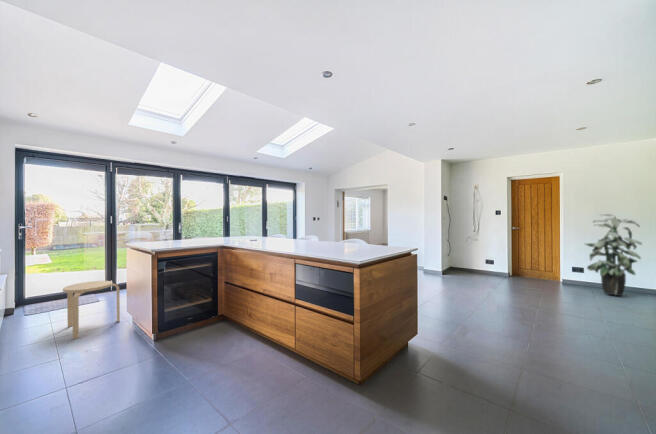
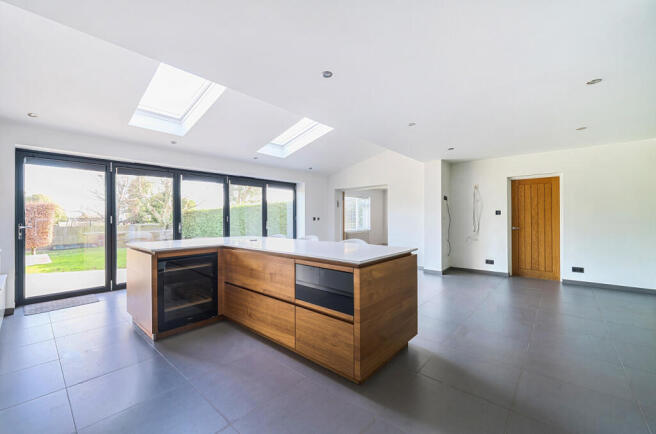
- stool (78, 307)
- indoor plant (611, 254)
